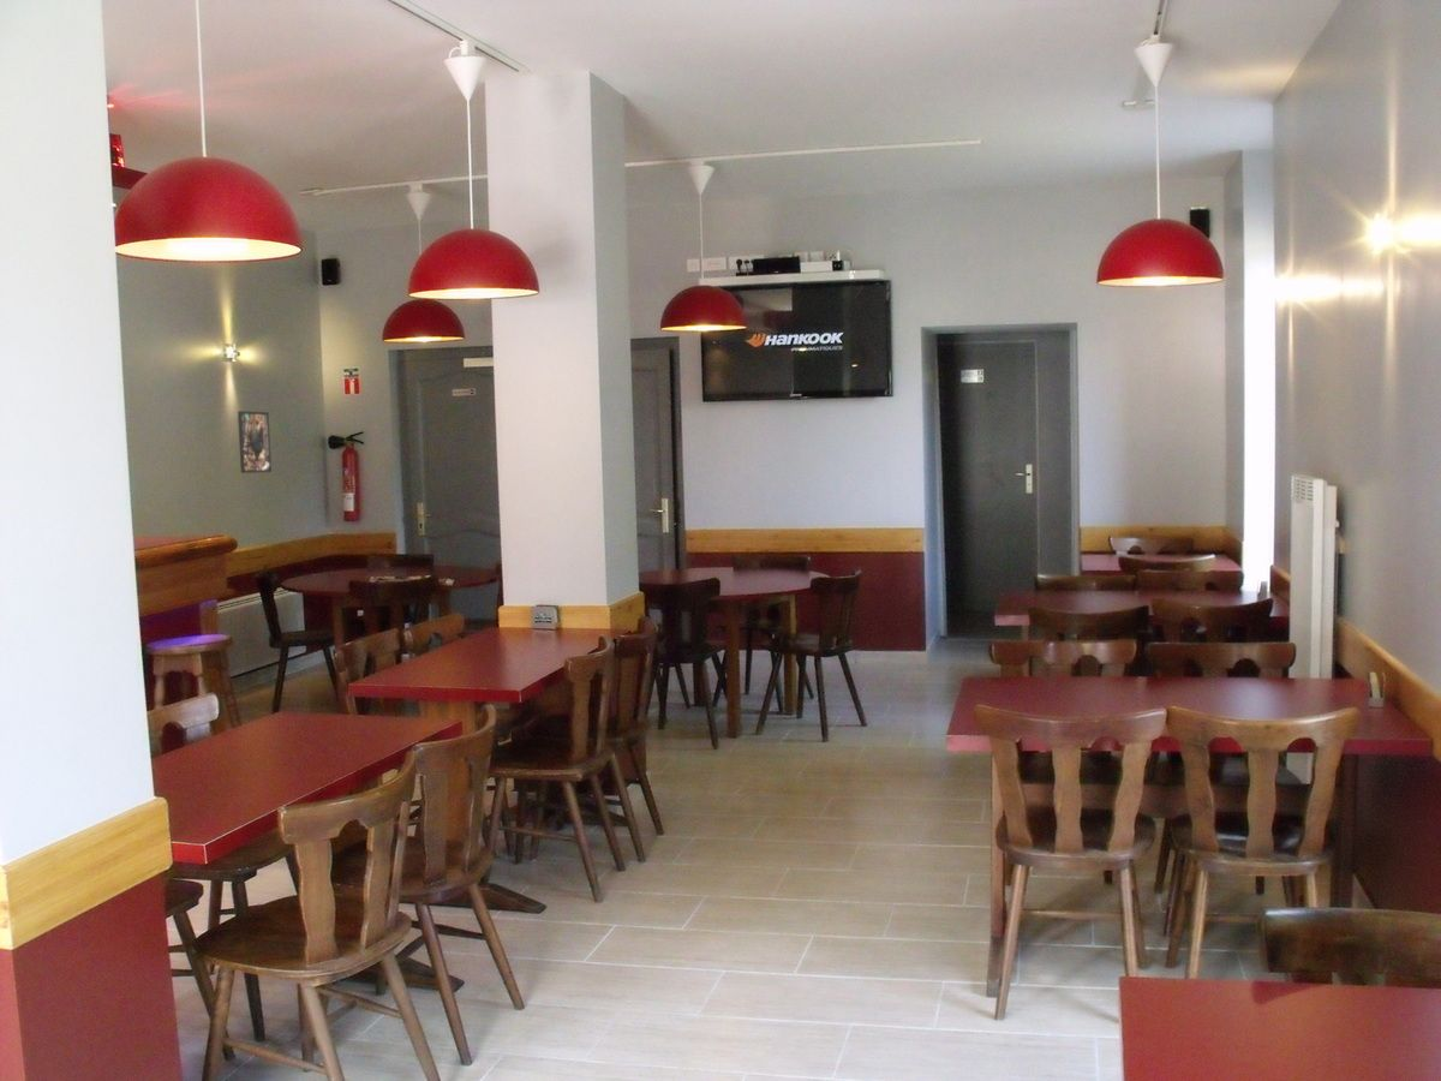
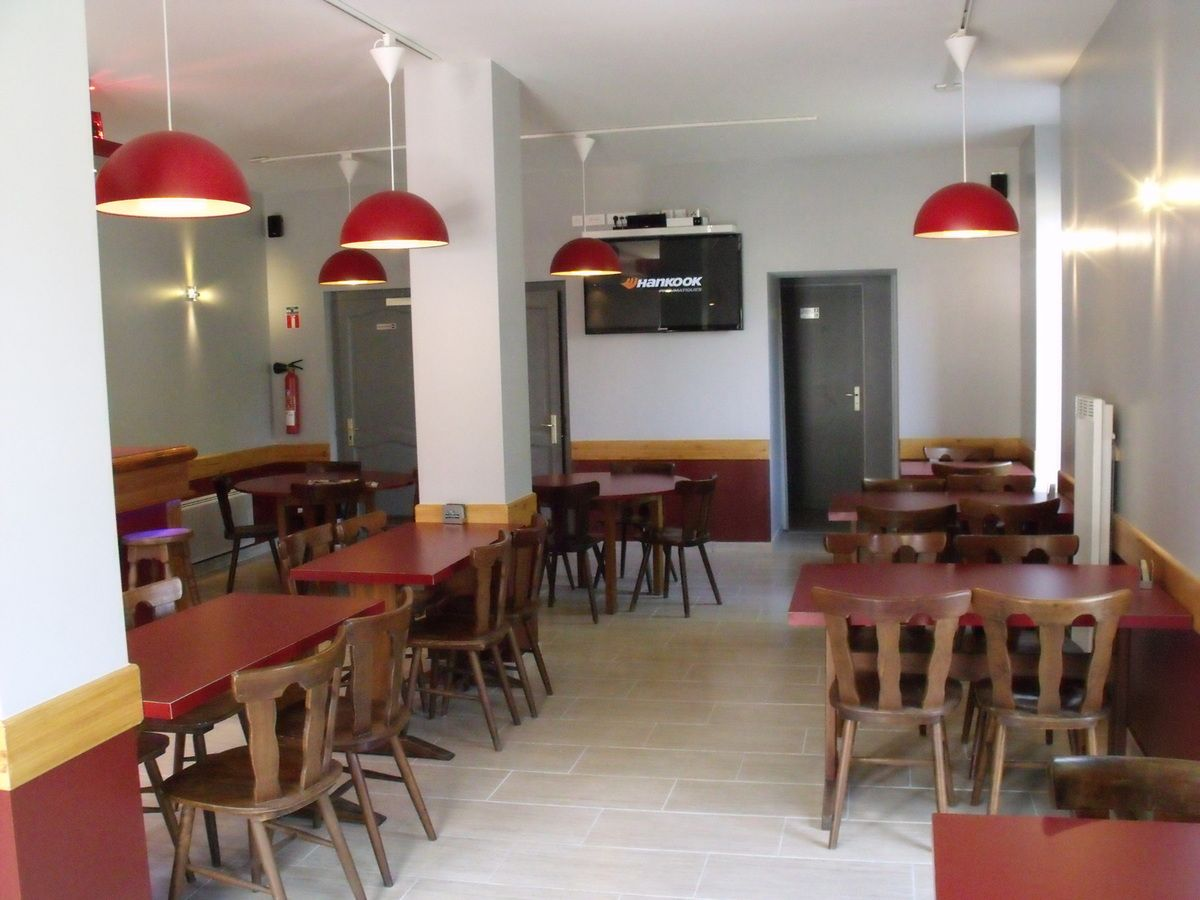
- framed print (255, 442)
